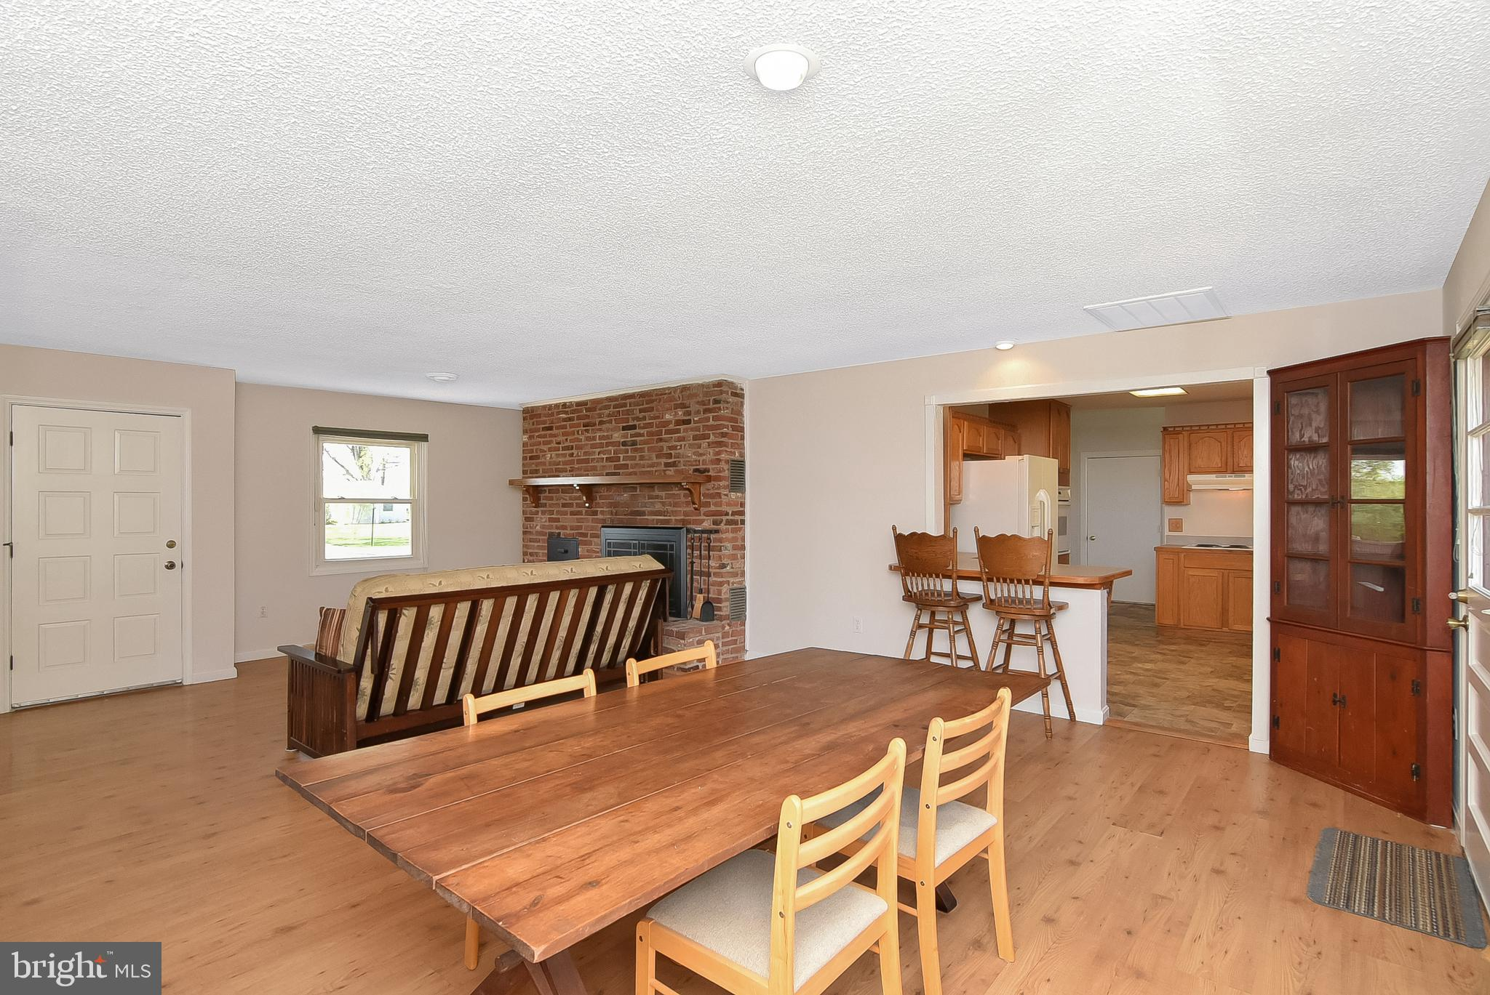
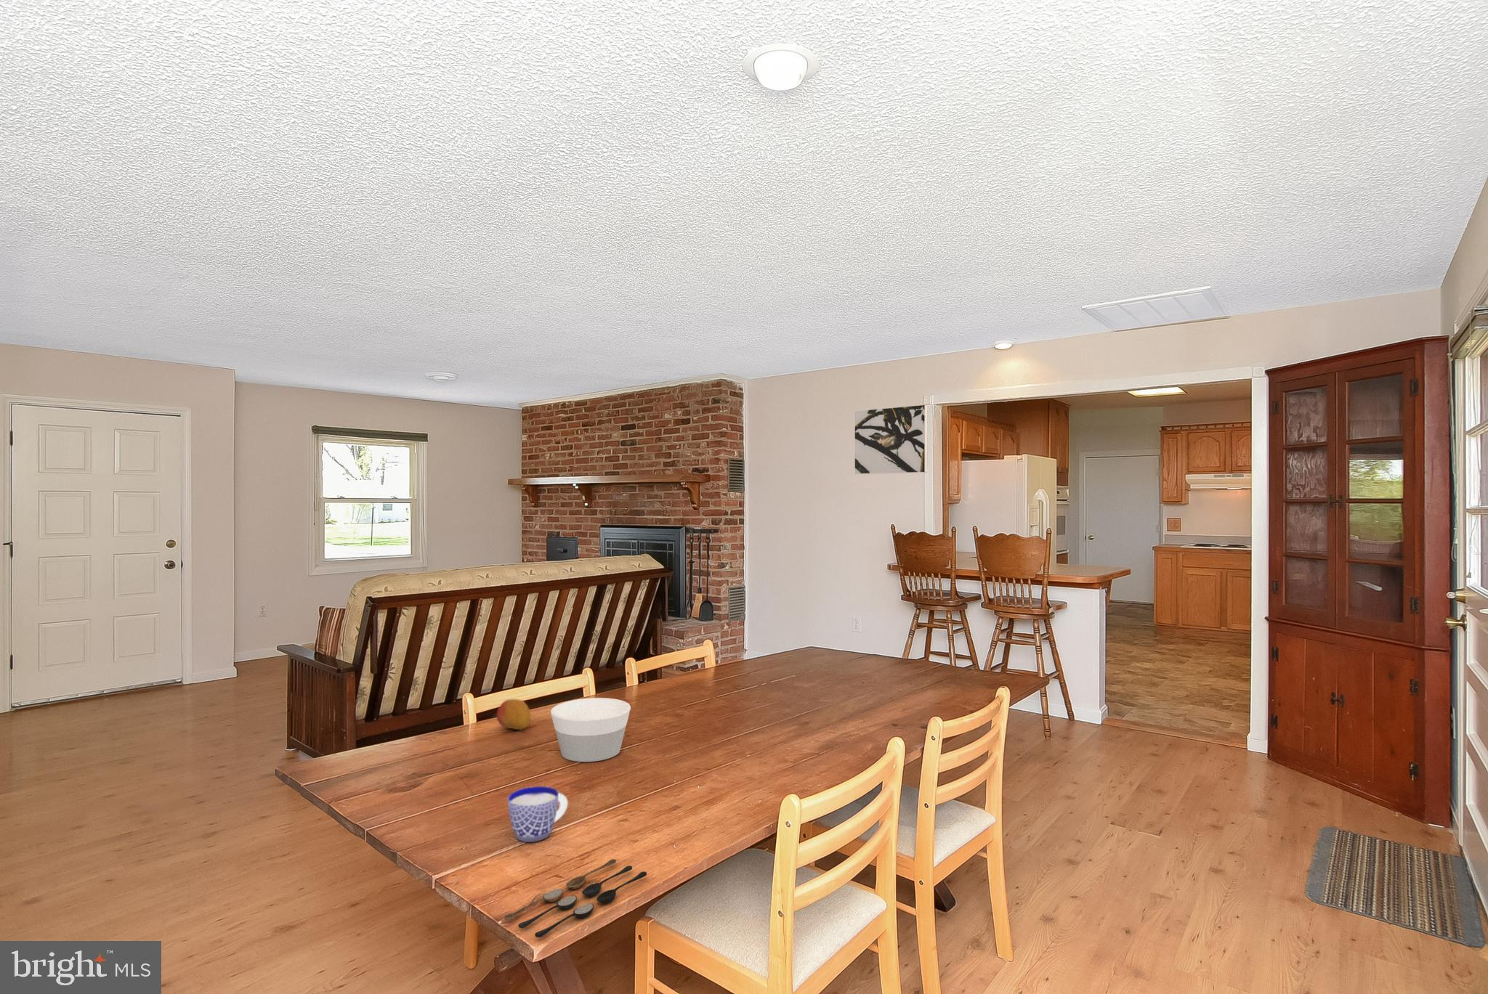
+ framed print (889, 440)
+ bowl (590, 730)
+ cup (540, 812)
+ spoon (576, 896)
+ fruit (515, 713)
